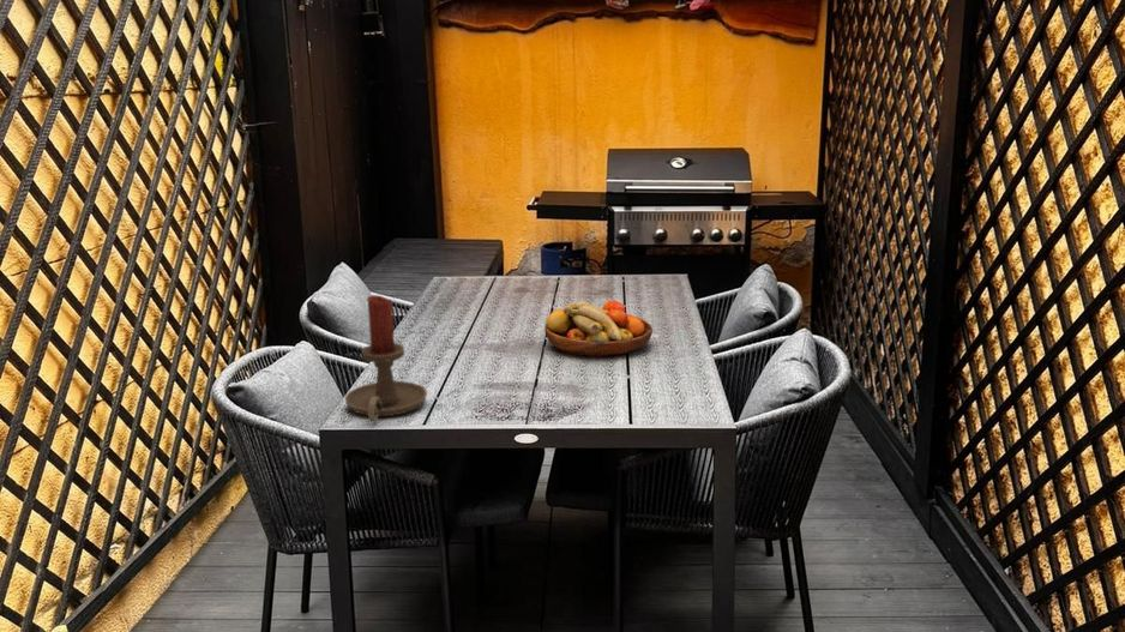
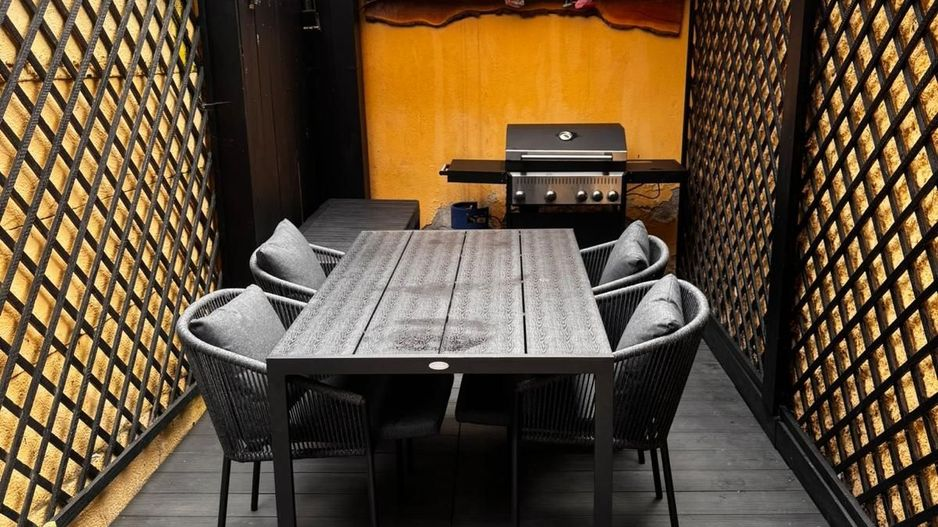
- candle holder (380, 354)
- fruit bowl (598, 323)
